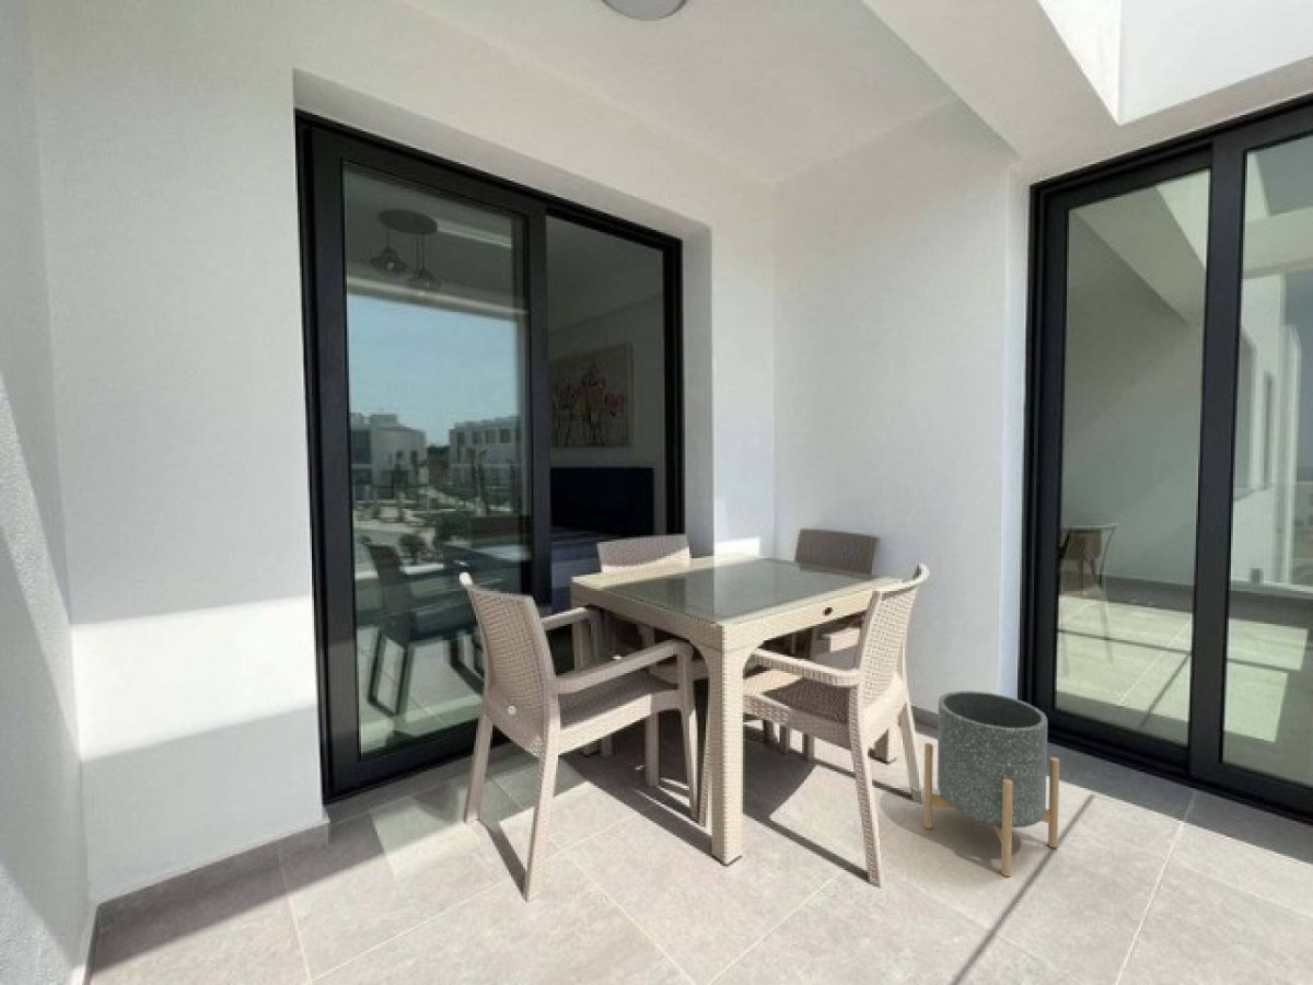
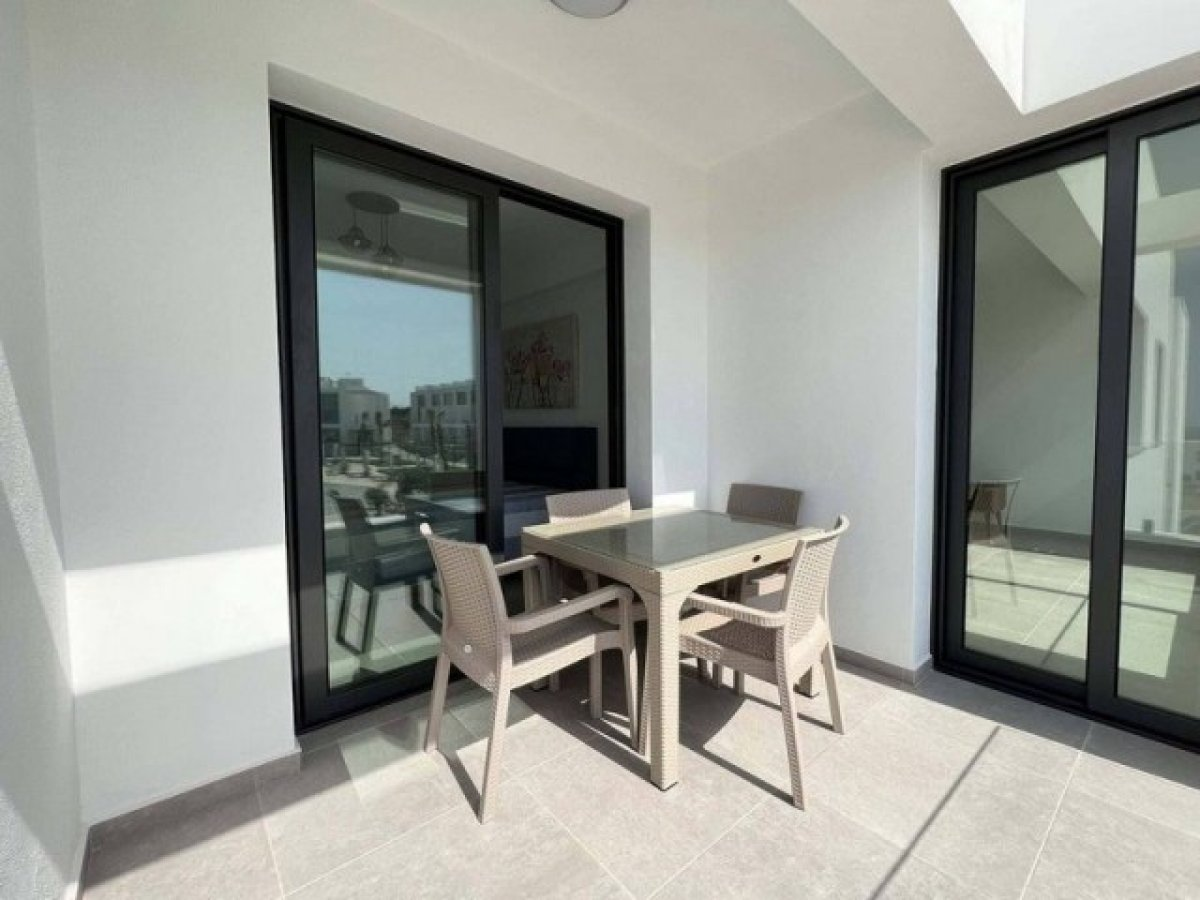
- planter (989, 773)
